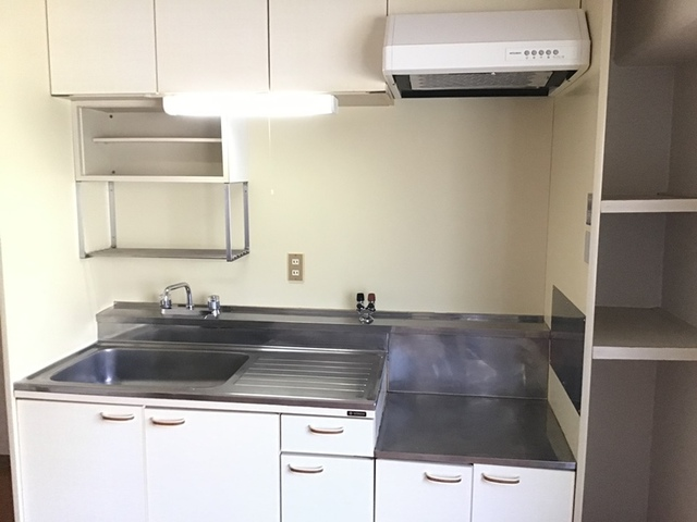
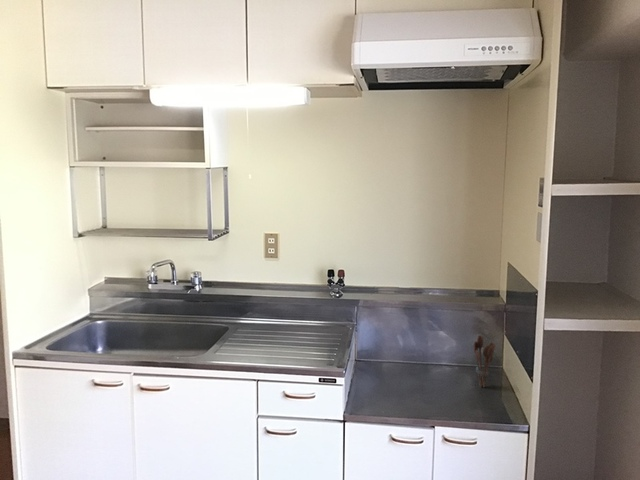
+ utensil holder (485, 361)
